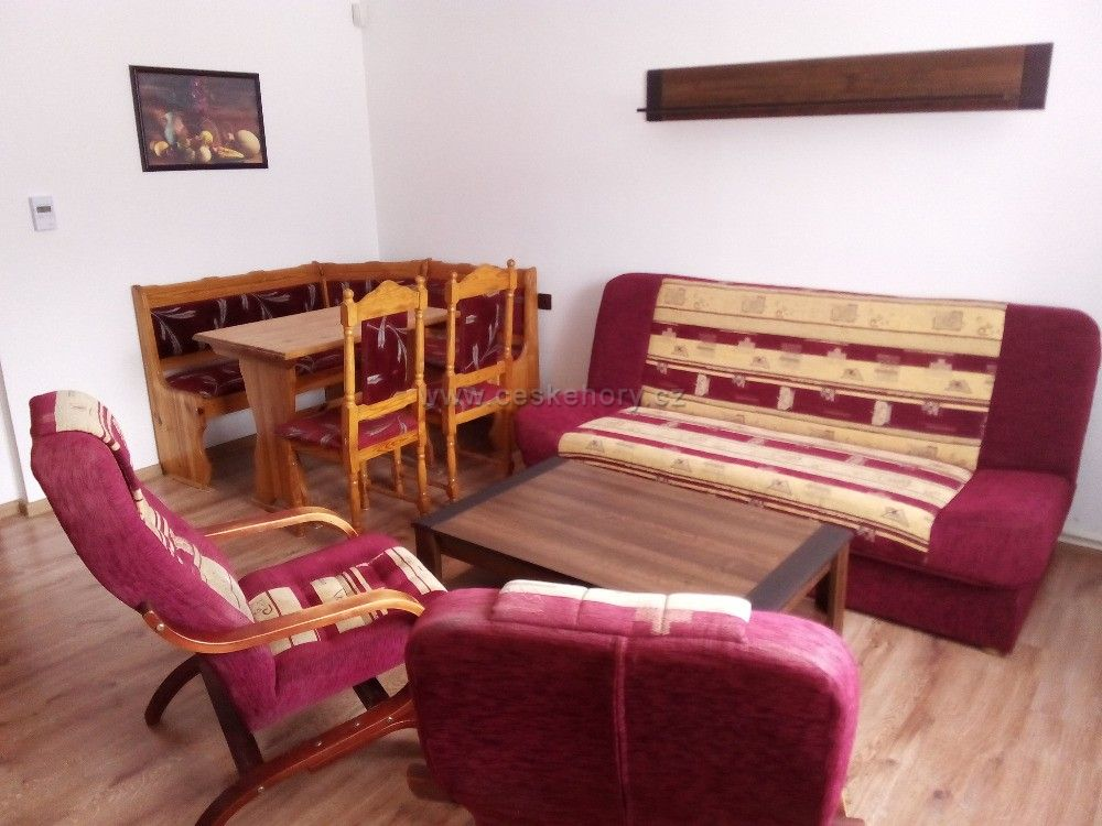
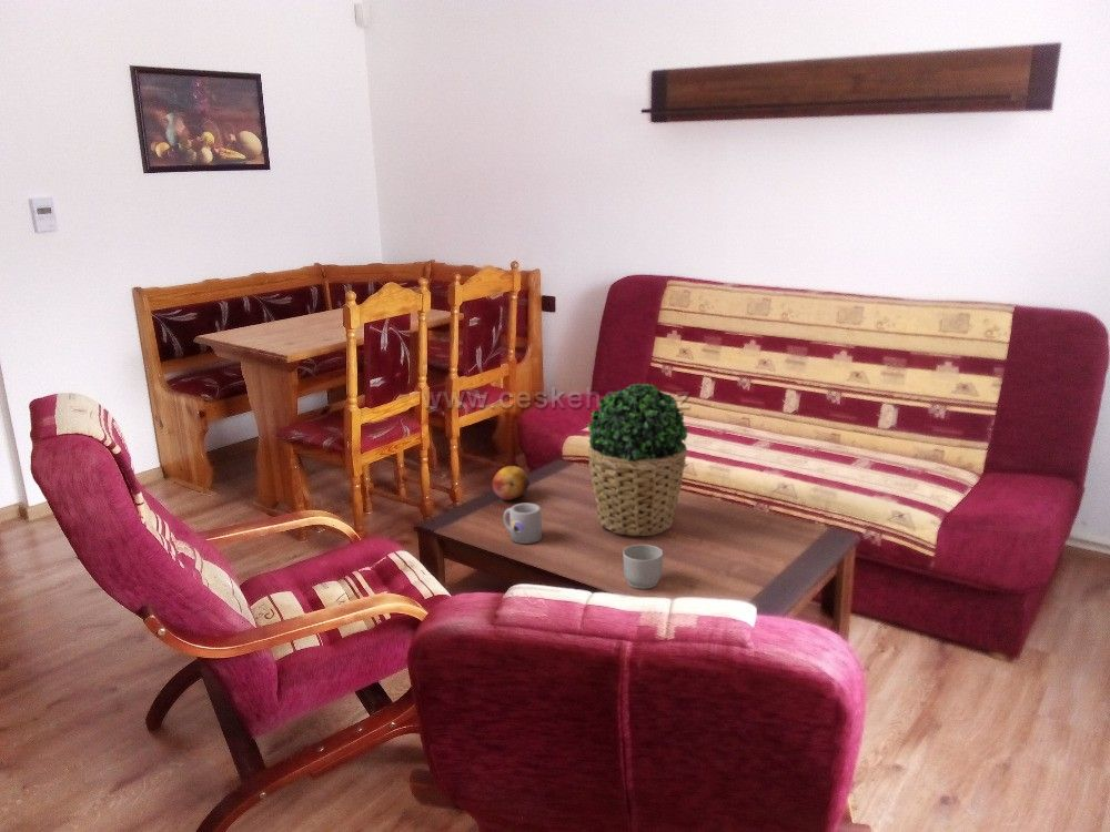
+ potted plant (636, 456)
+ fruit (511, 481)
+ mug (645, 565)
+ mug (521, 521)
